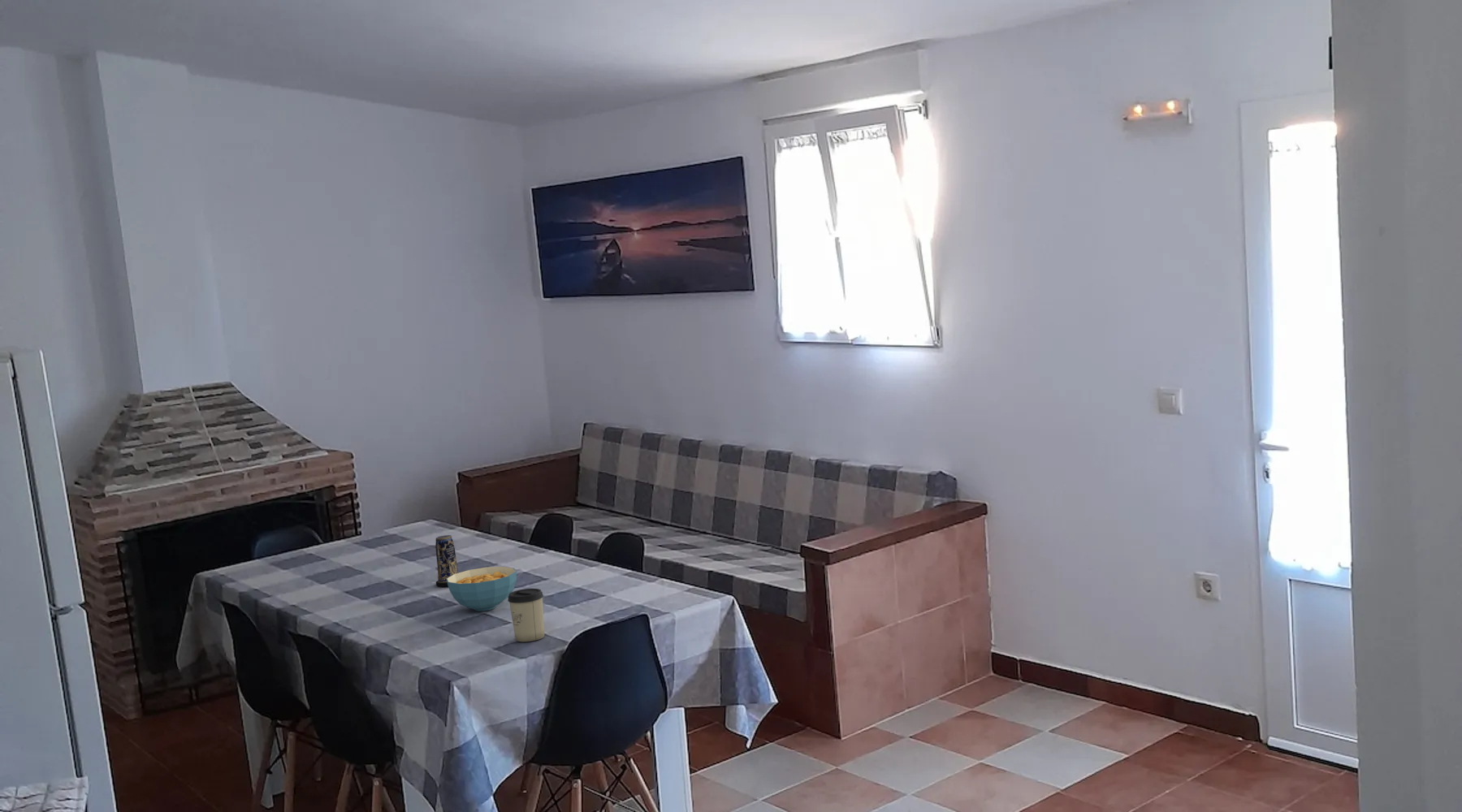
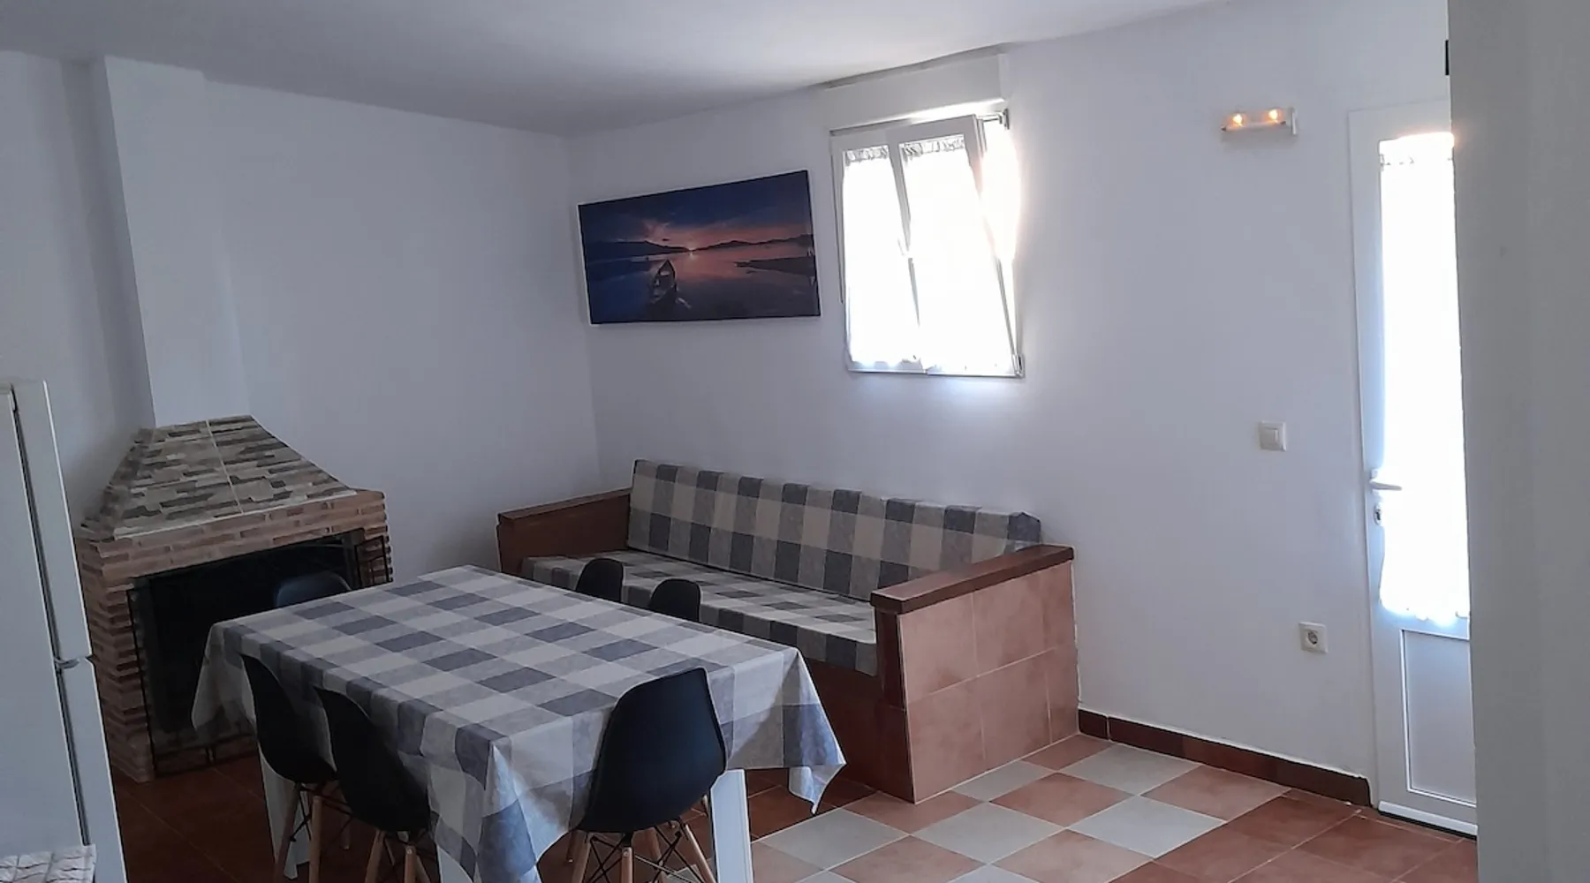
- candle (446, 559)
- cup (527, 615)
- cereal bowl (483, 591)
